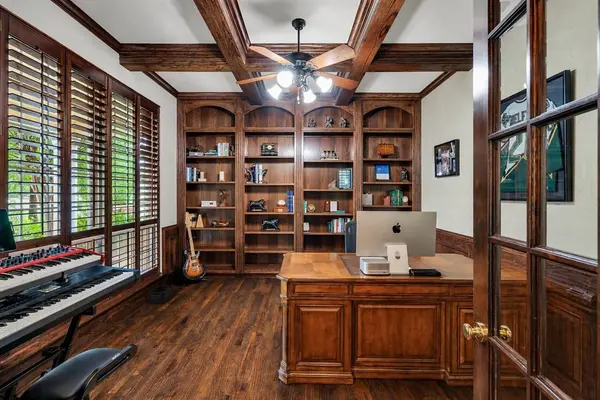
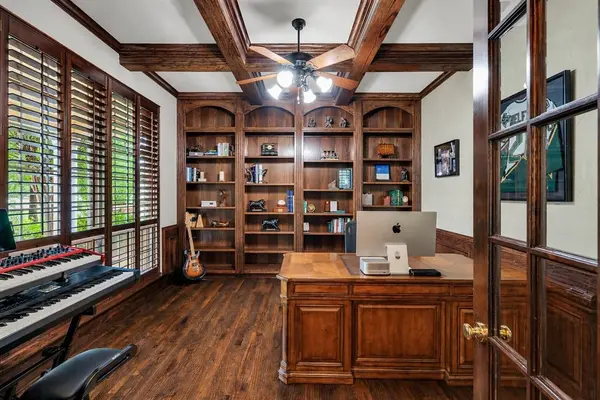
- storage bin (161, 294)
